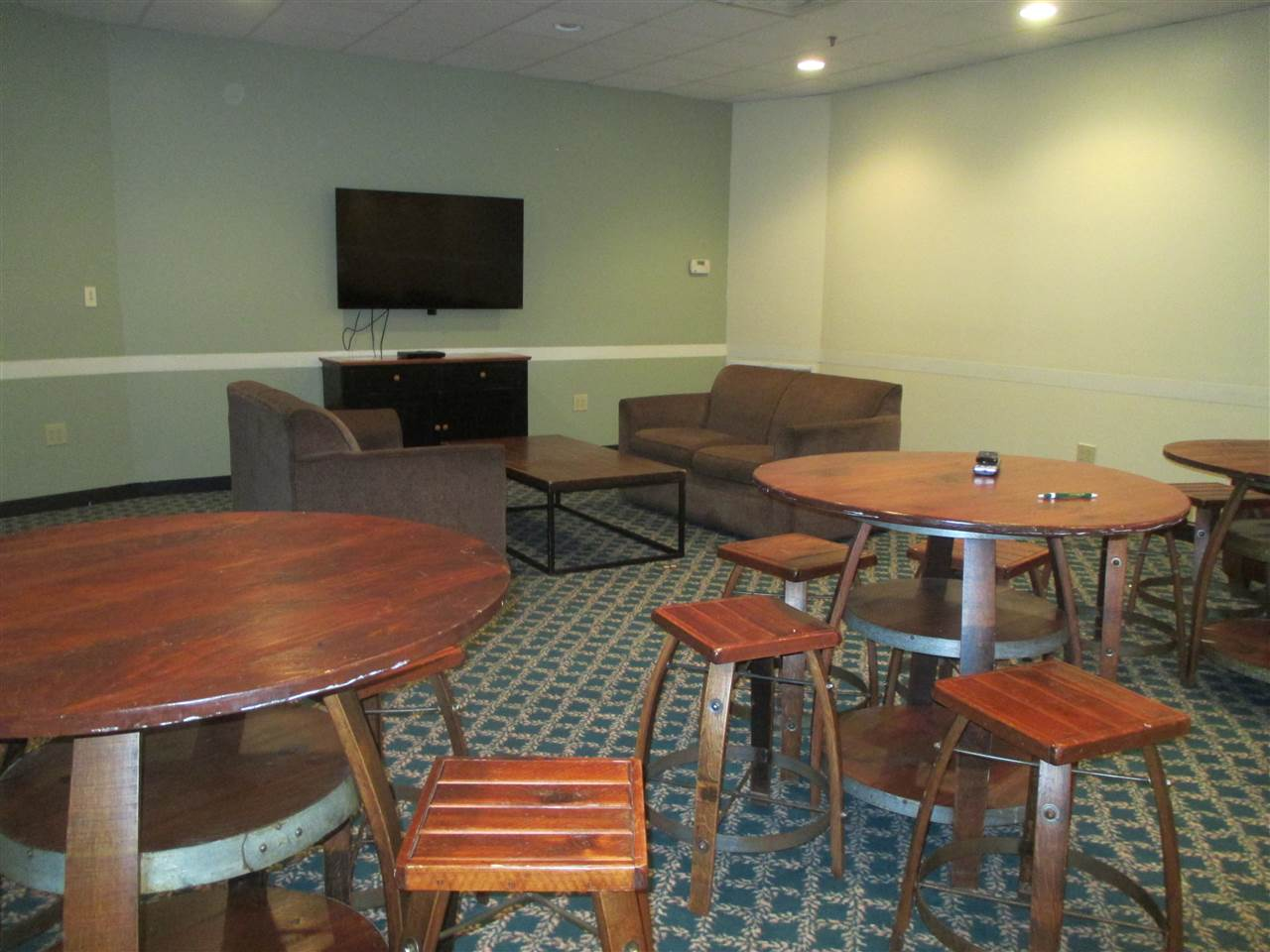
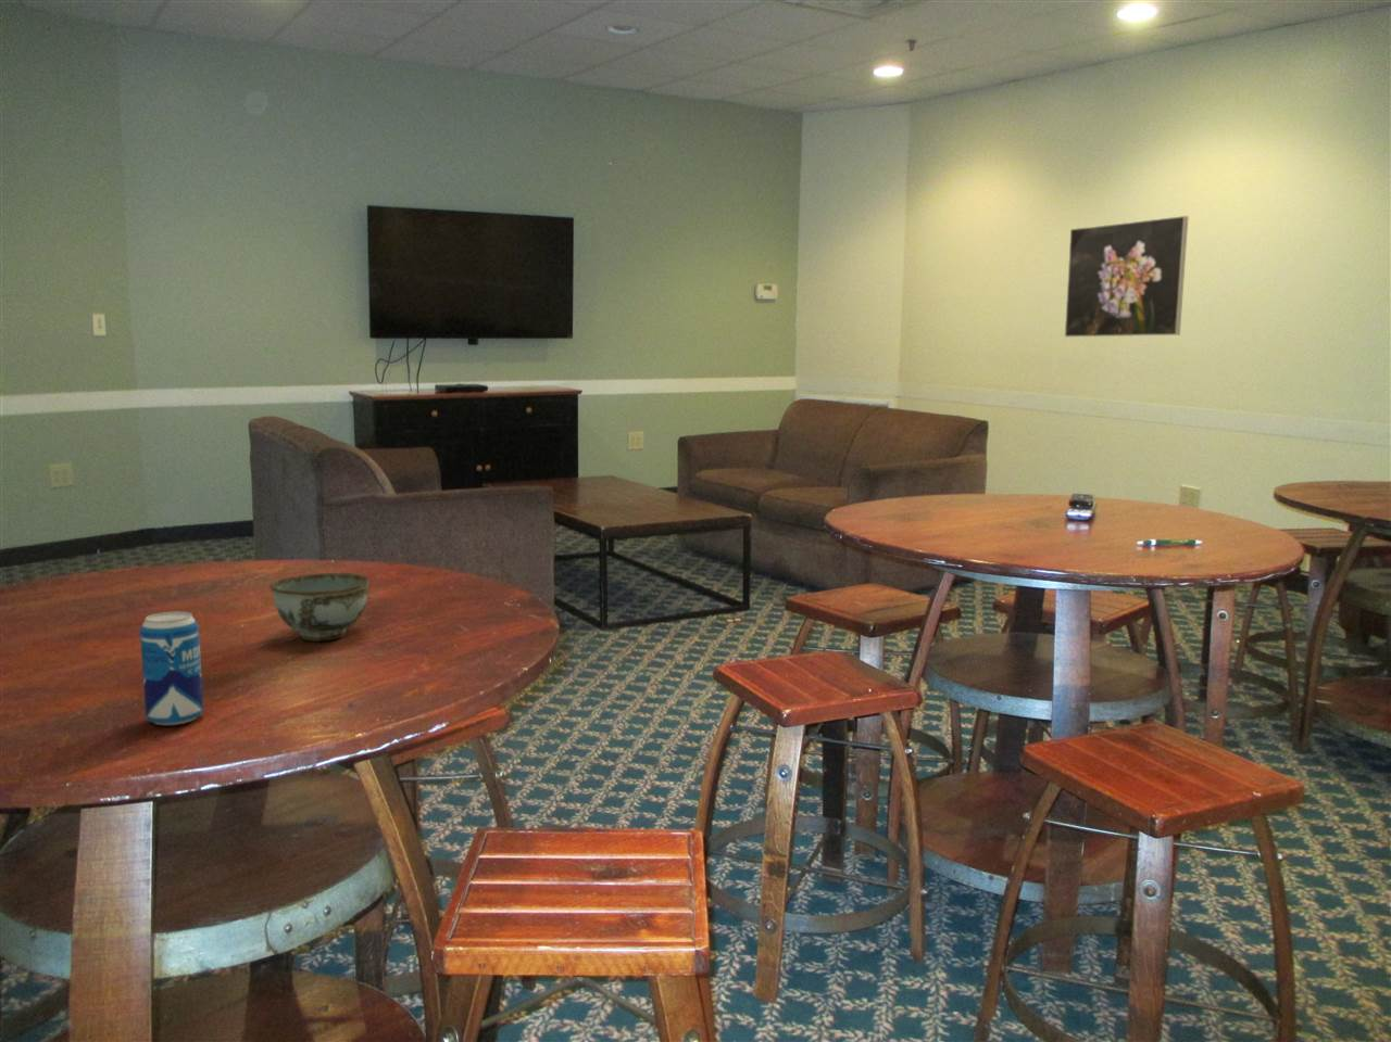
+ bowl (322, 607)
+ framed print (1123, 279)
+ beverage can (172, 668)
